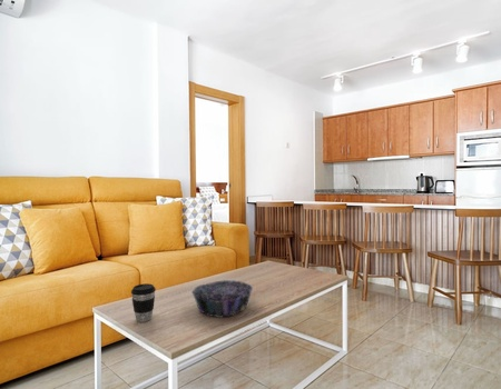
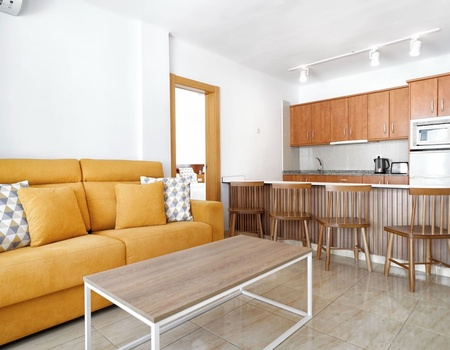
- decorative bowl (223, 298)
- coffee cup (144, 302)
